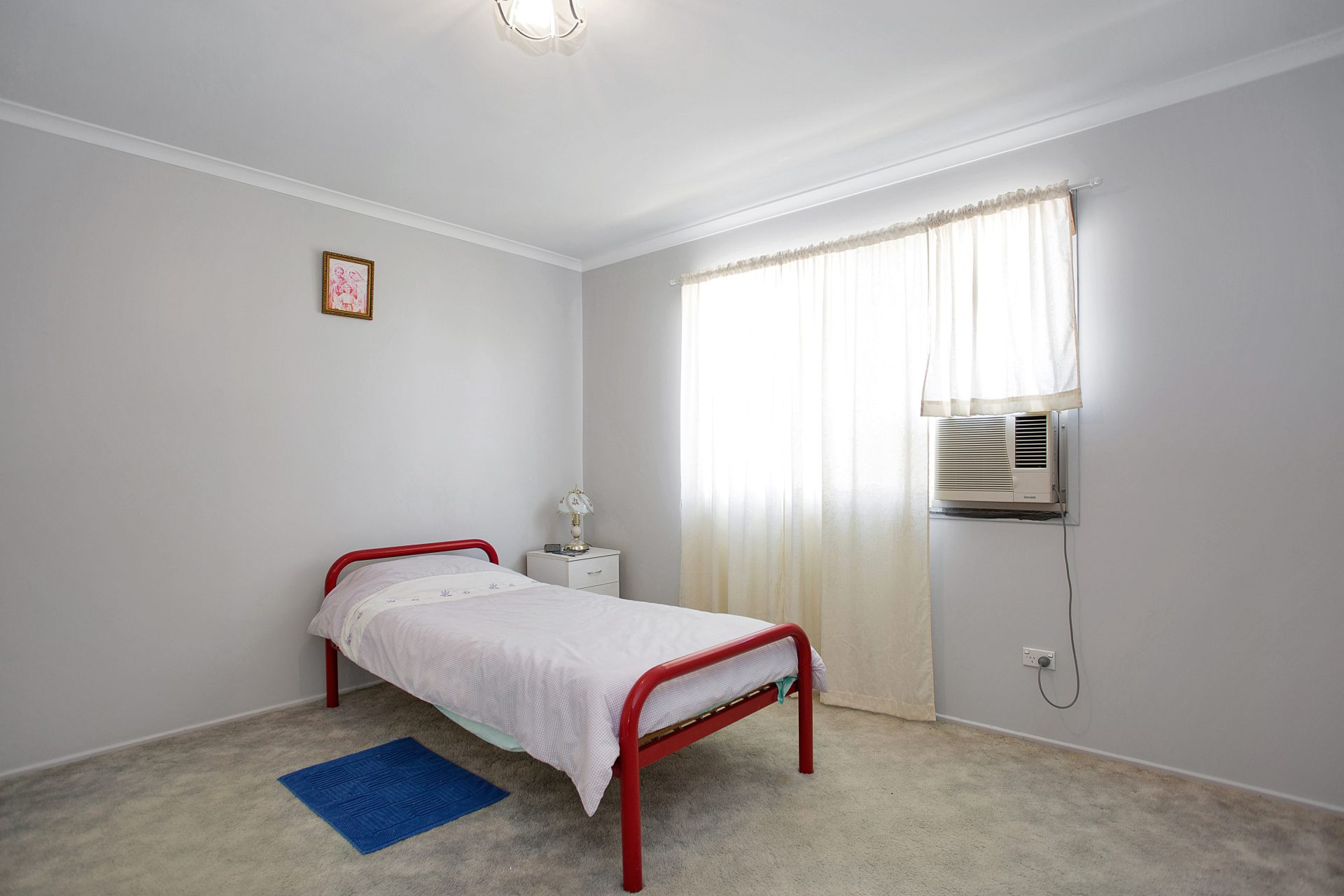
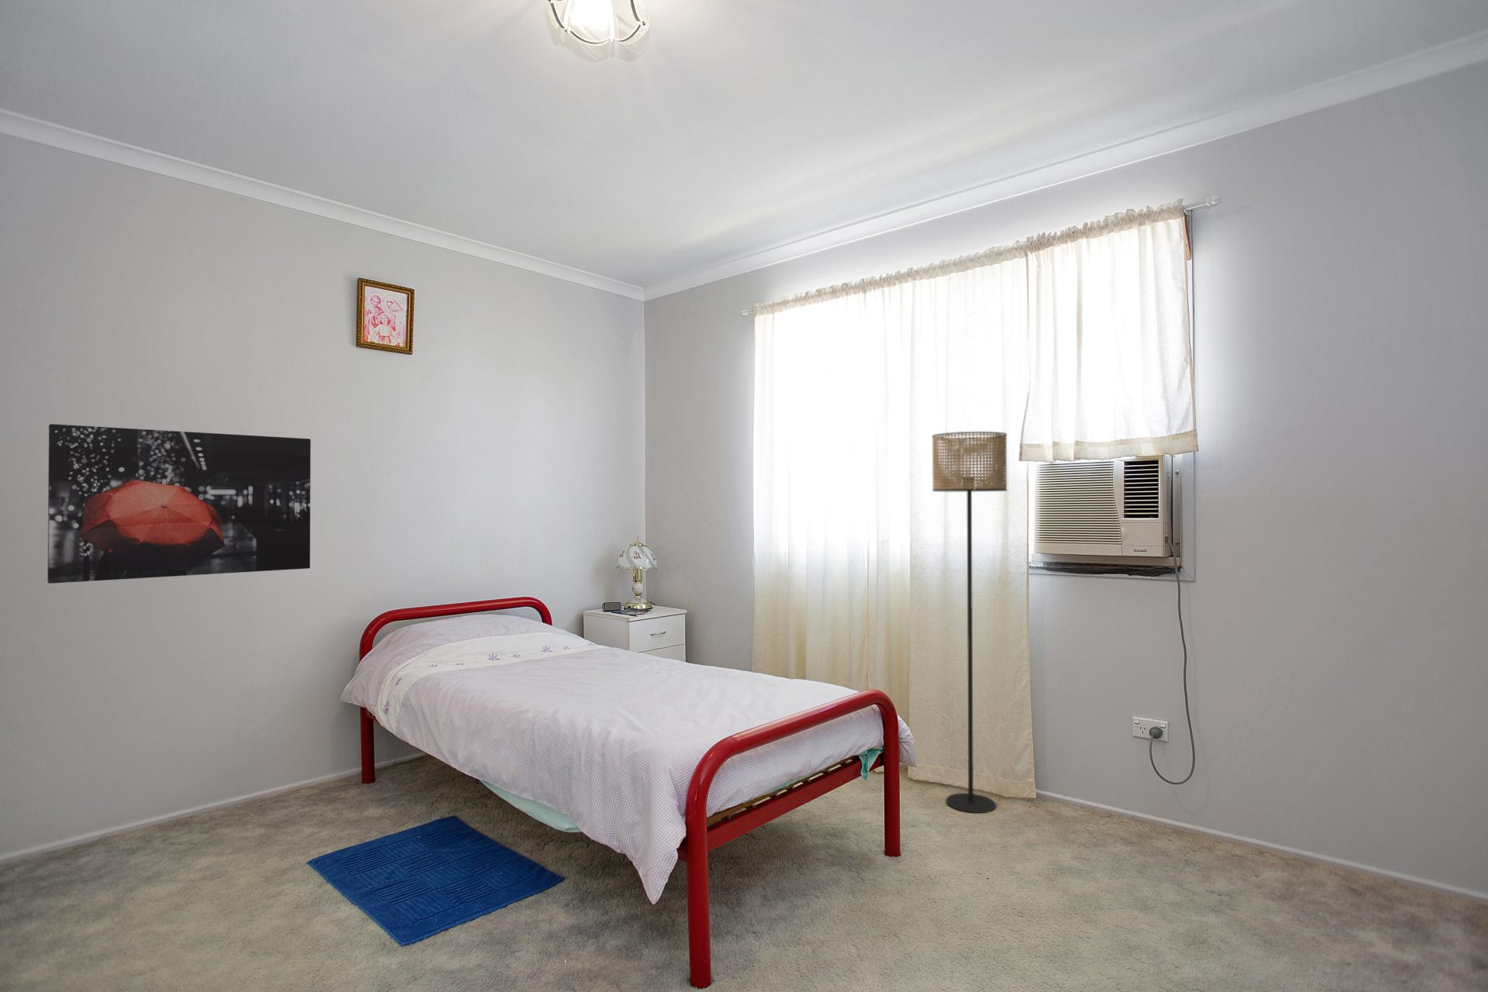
+ floor lamp (970, 619)
+ wall art (193, 503)
